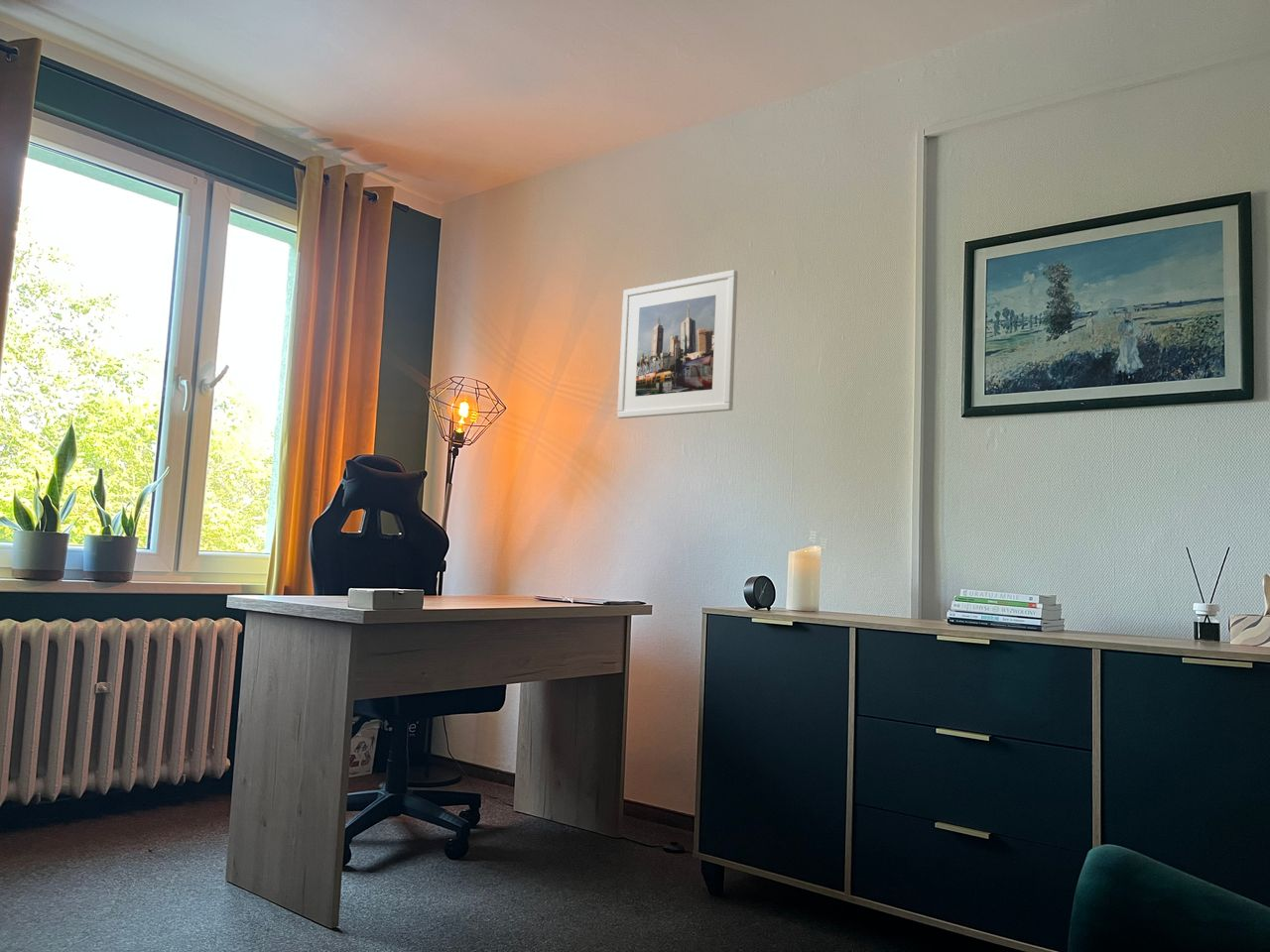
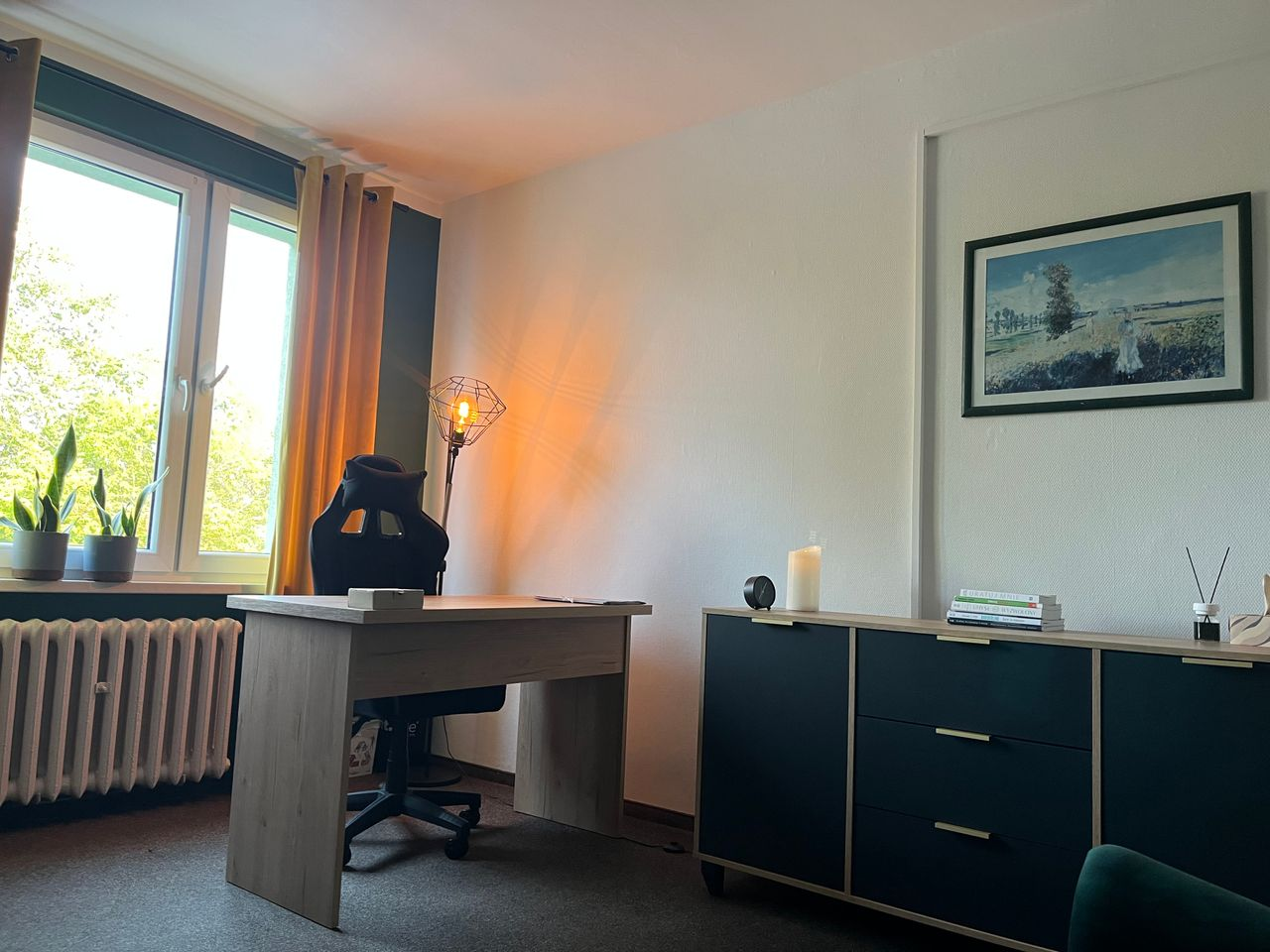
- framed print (675, 347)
